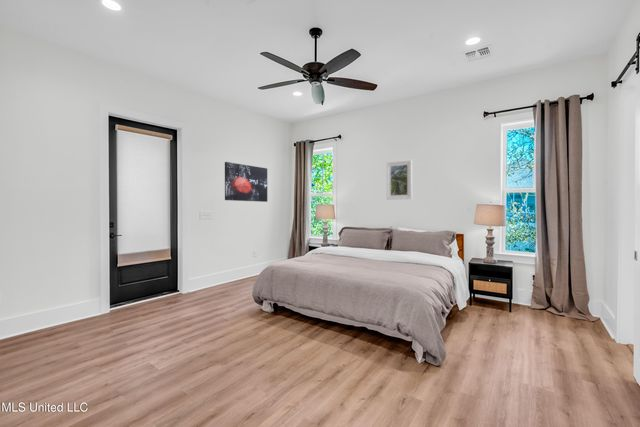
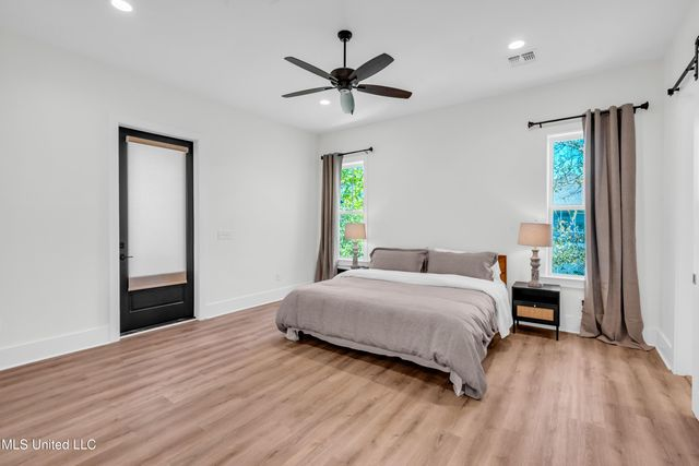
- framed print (399, 180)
- wall art (247, 183)
